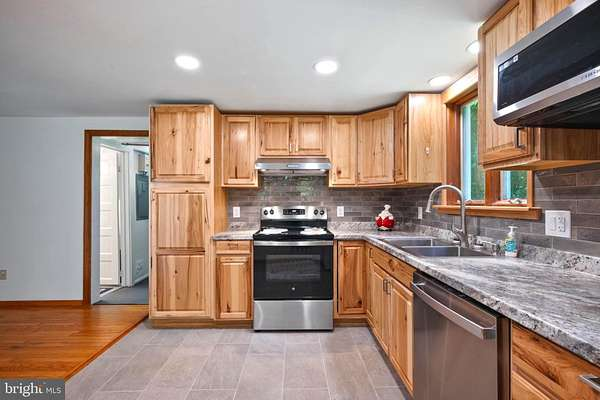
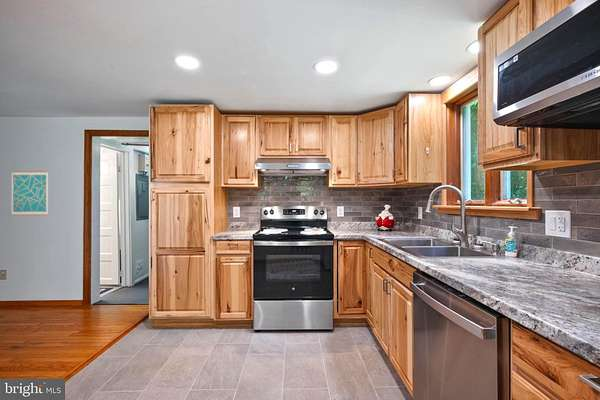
+ wall art (29, 193)
